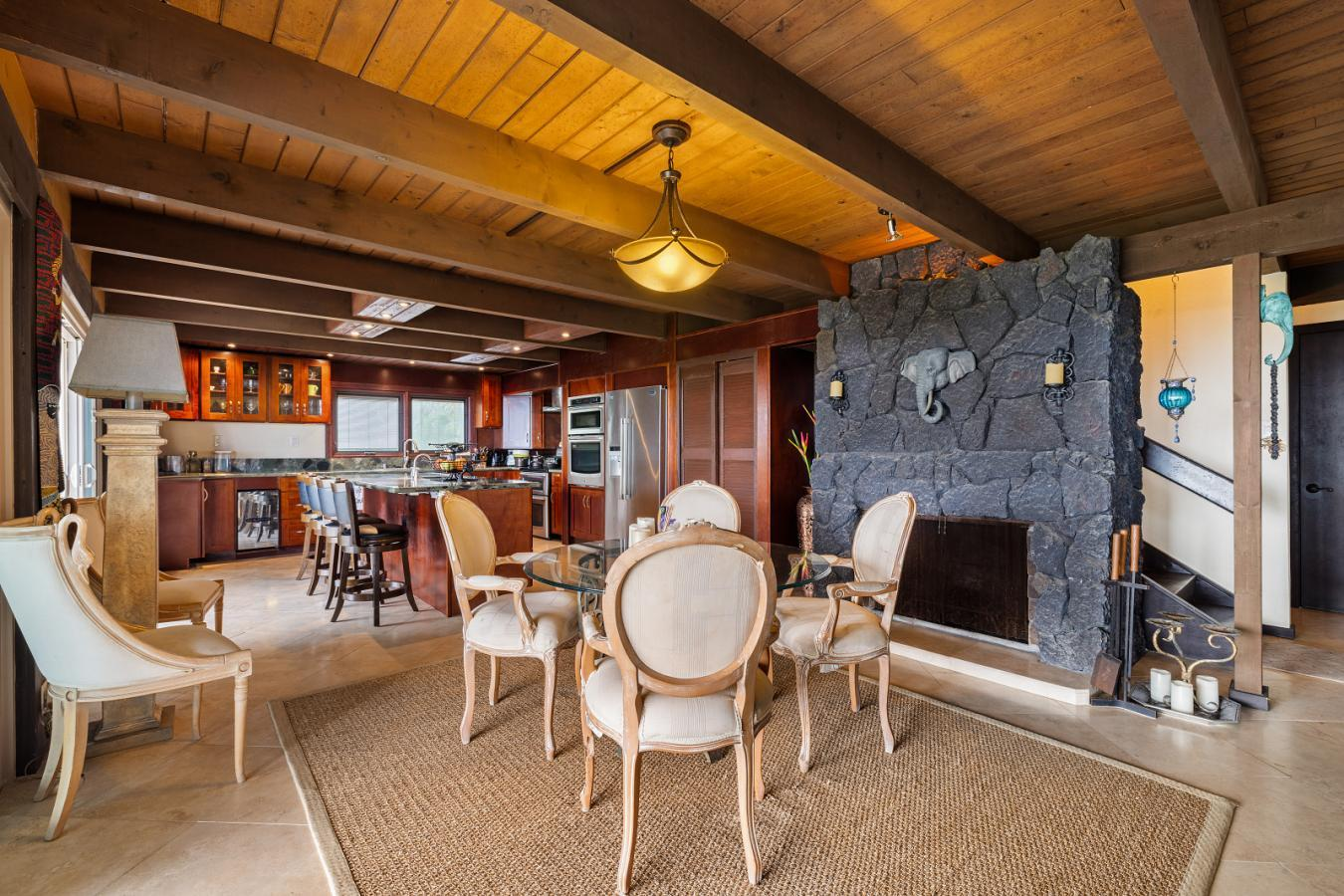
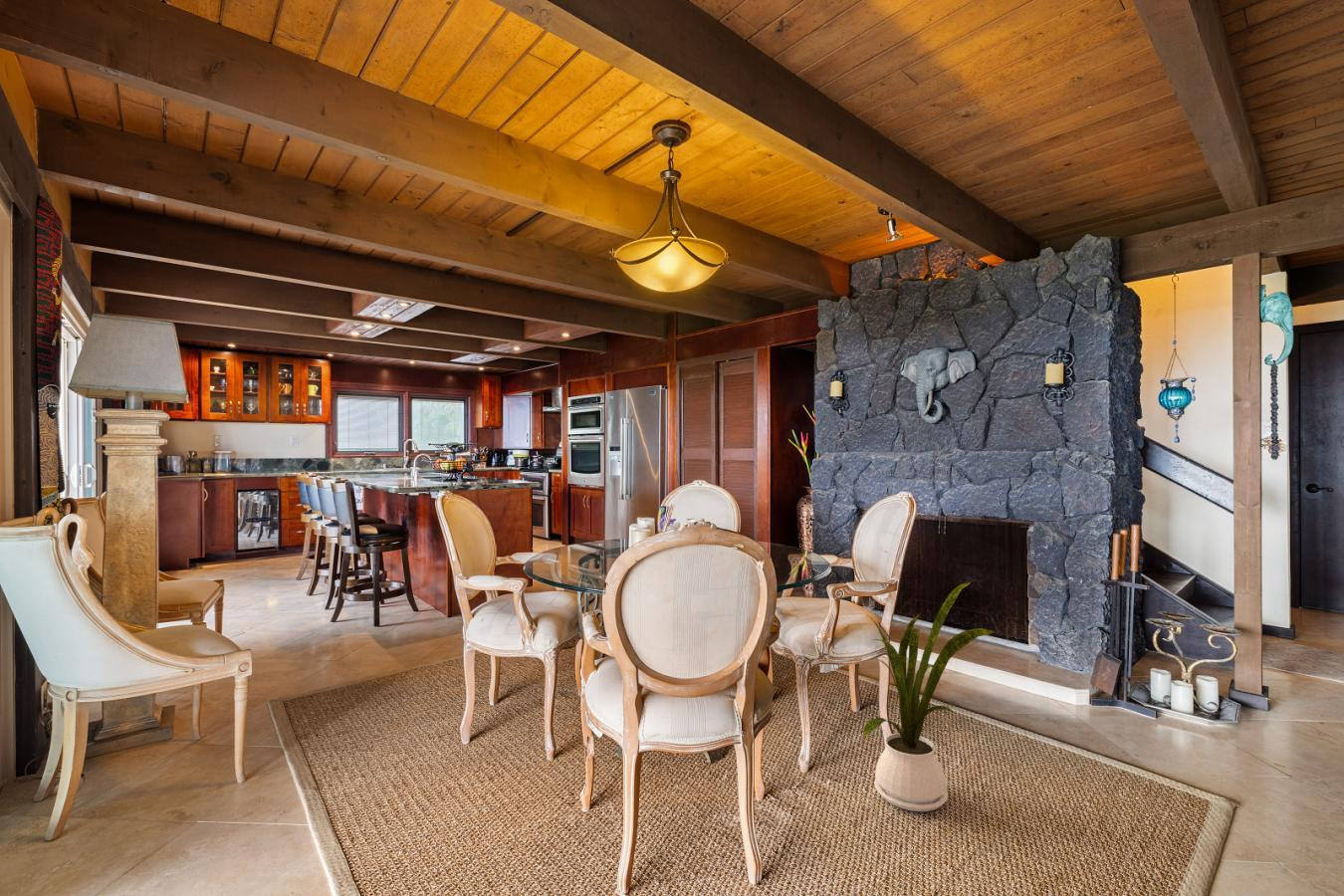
+ house plant (918, 691)
